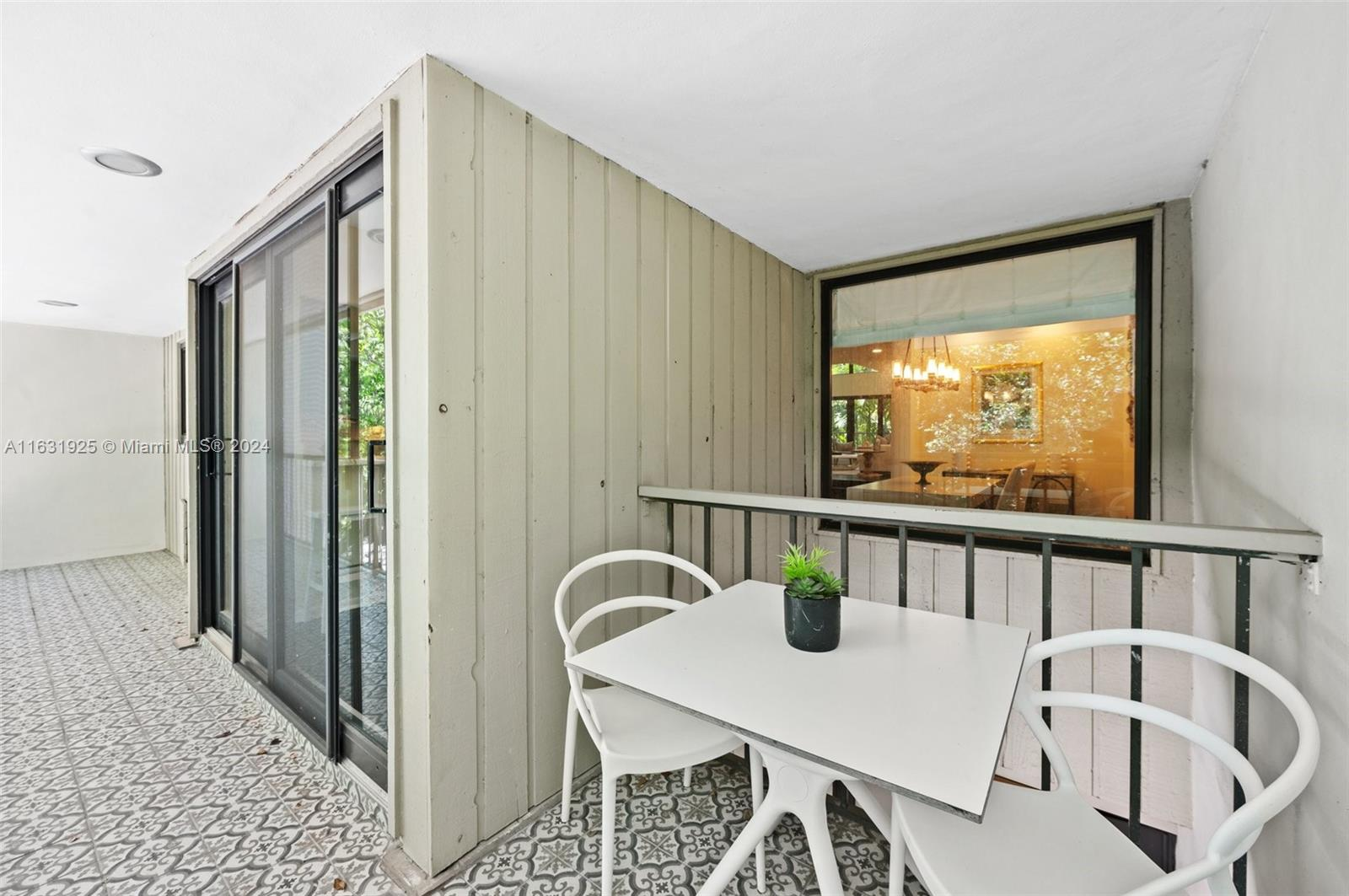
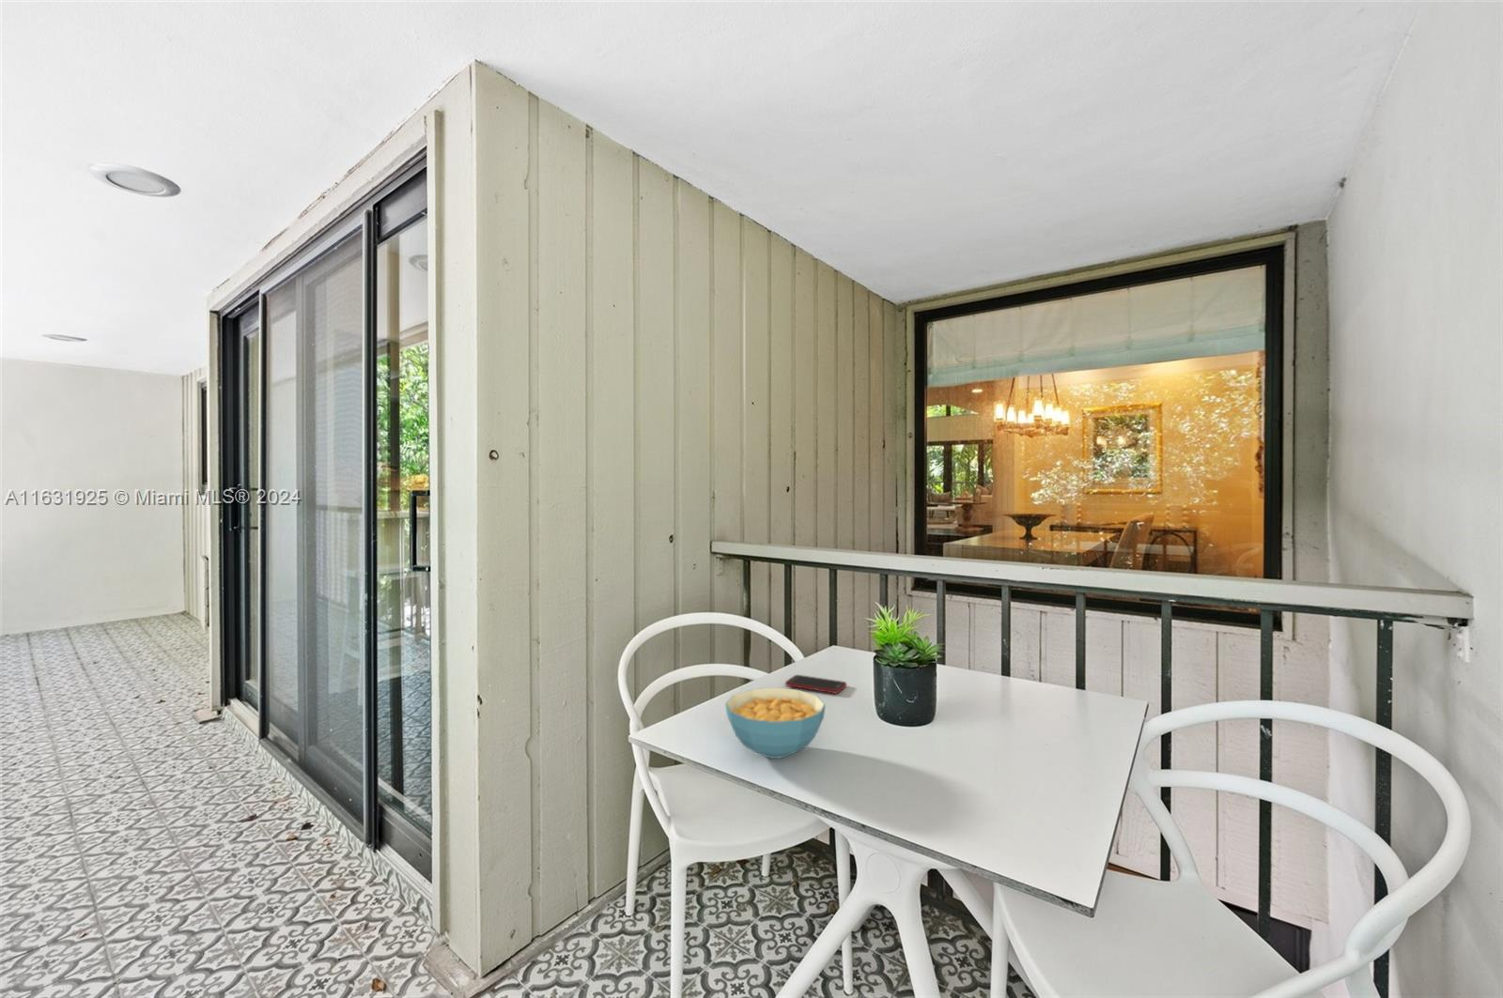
+ cell phone (816, 684)
+ cereal bowl (775, 727)
